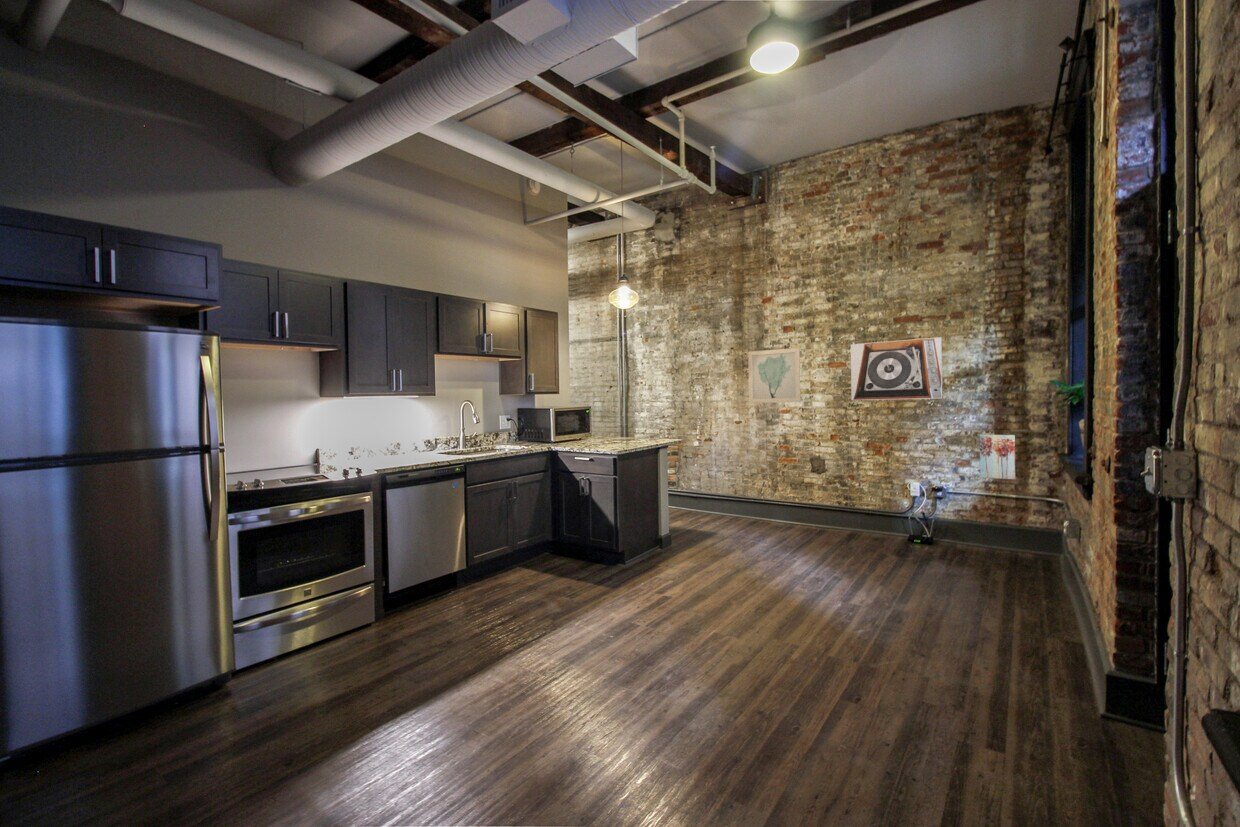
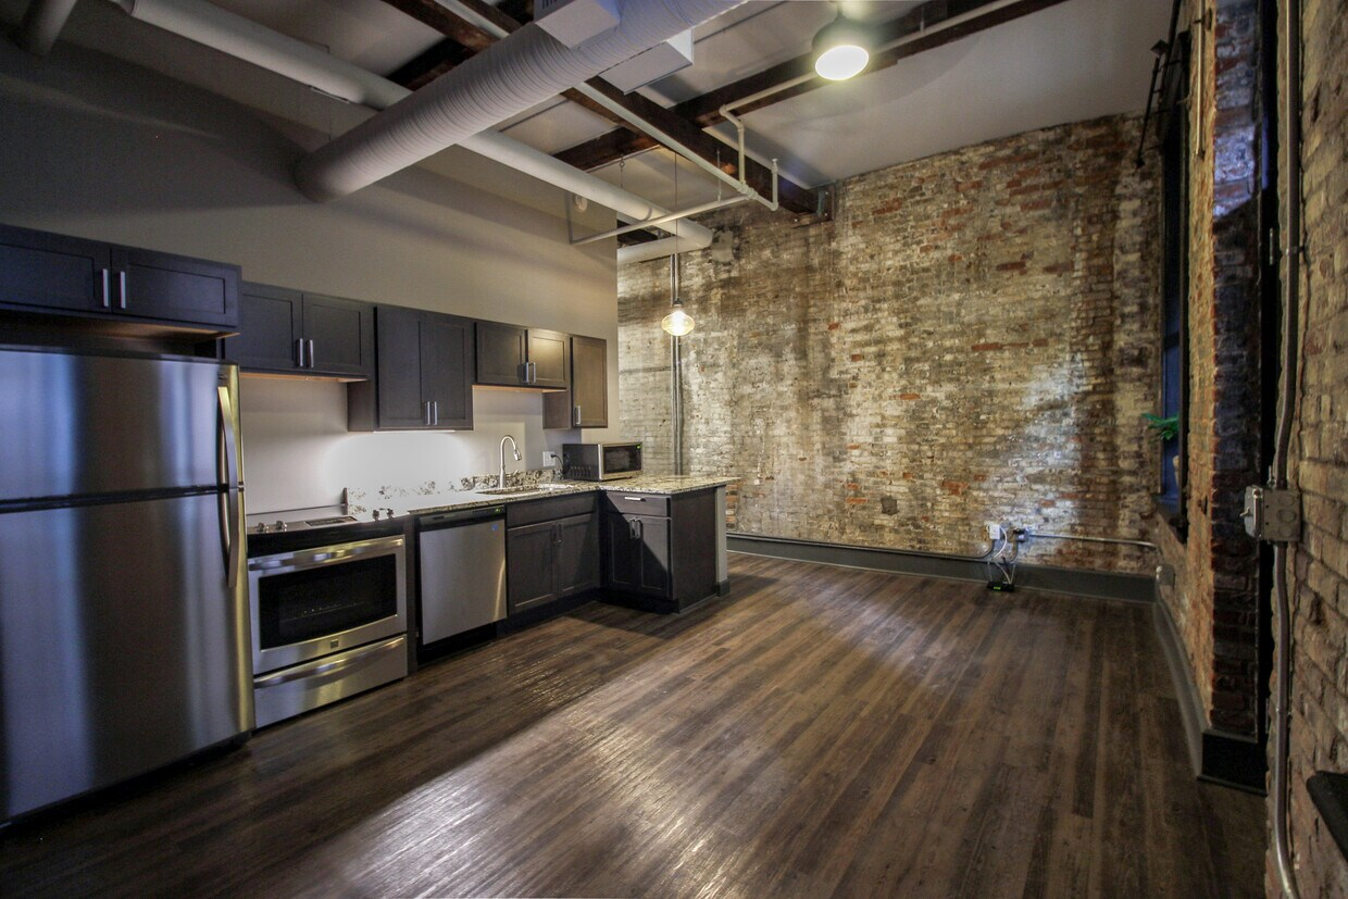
- wall art (997, 456)
- wall art (773, 376)
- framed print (894, 370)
